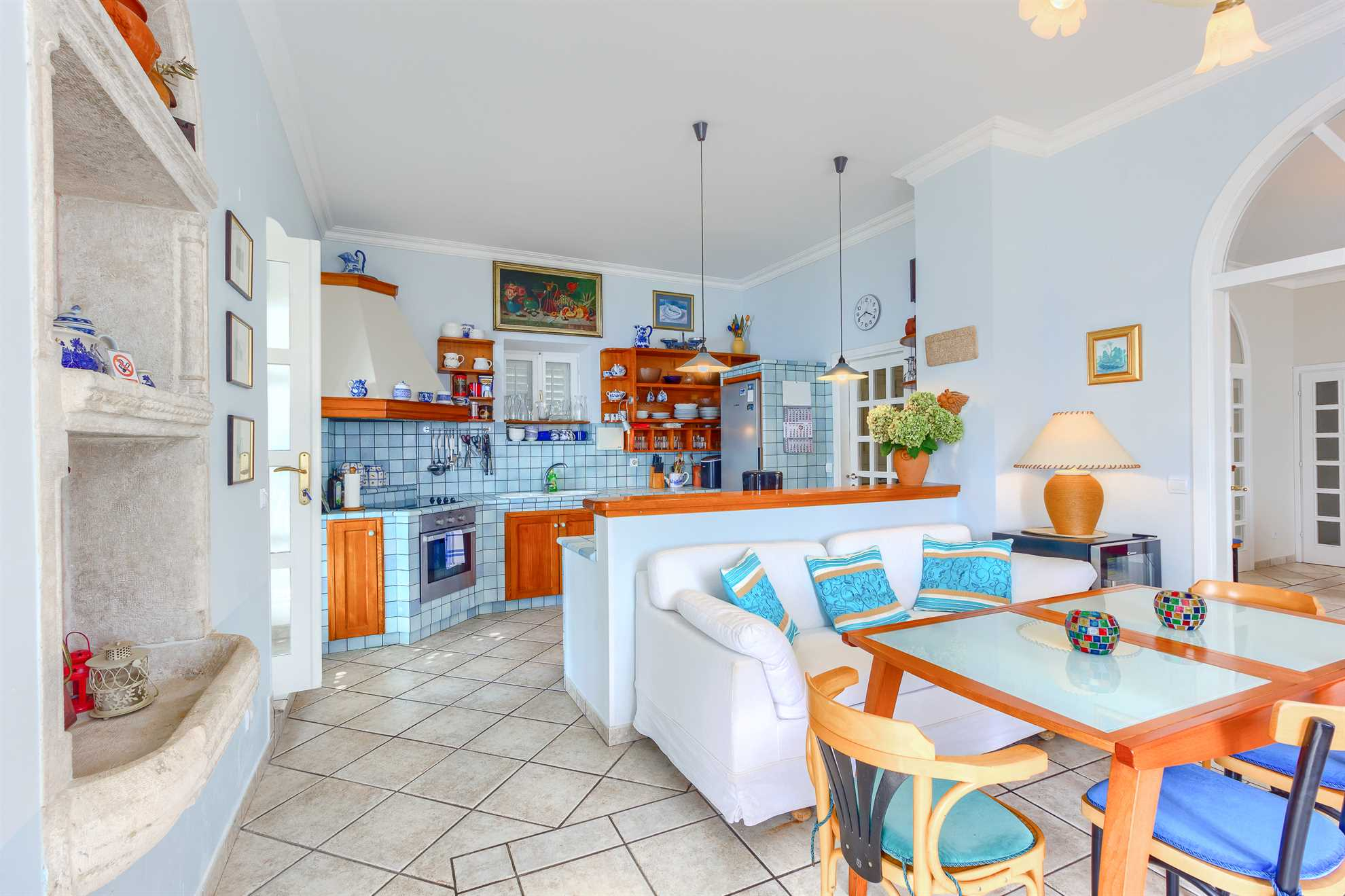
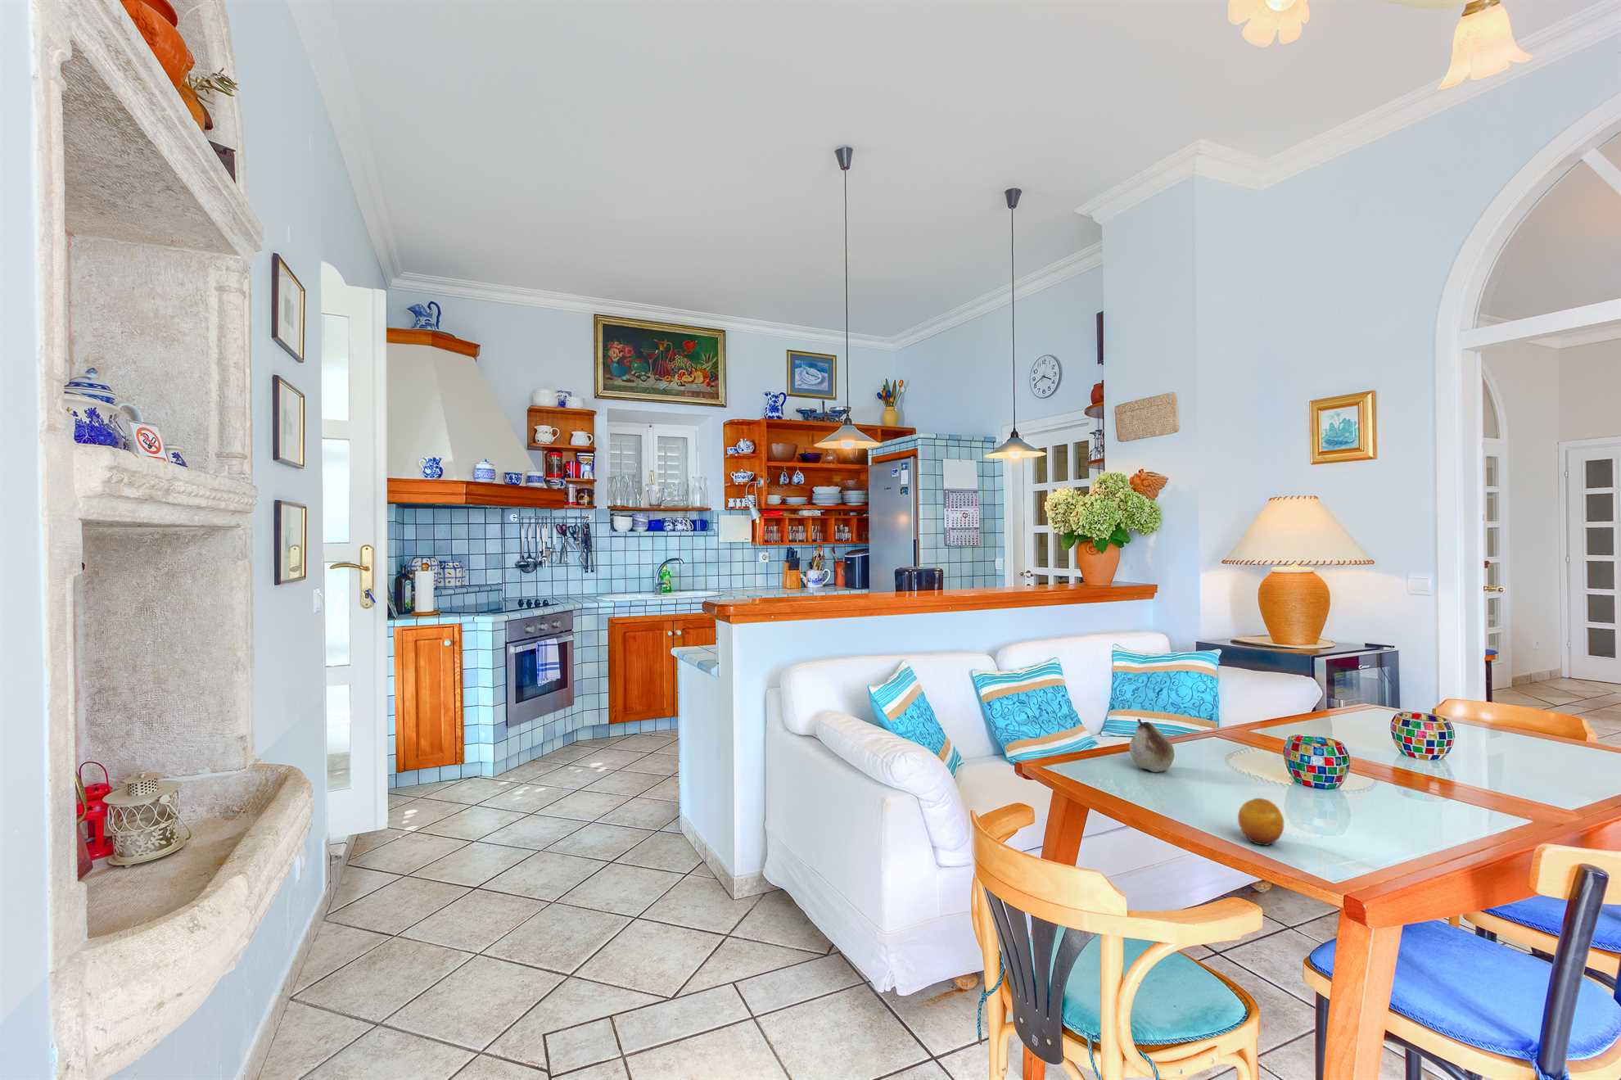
+ fruit (1261, 821)
+ fruit (1152, 744)
